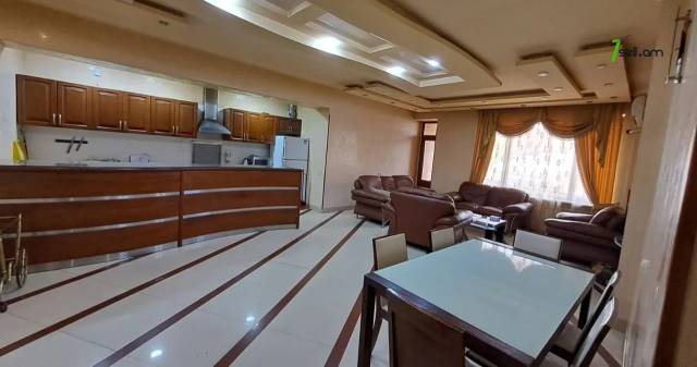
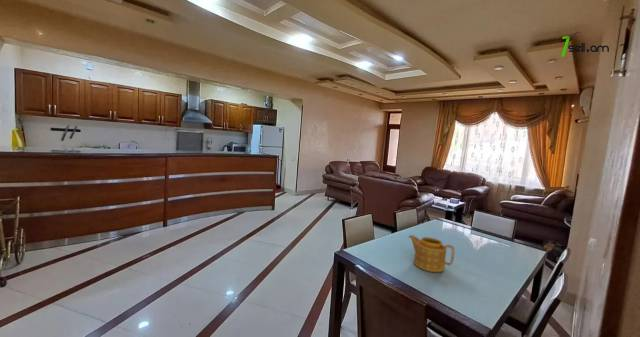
+ teapot (428, 252)
